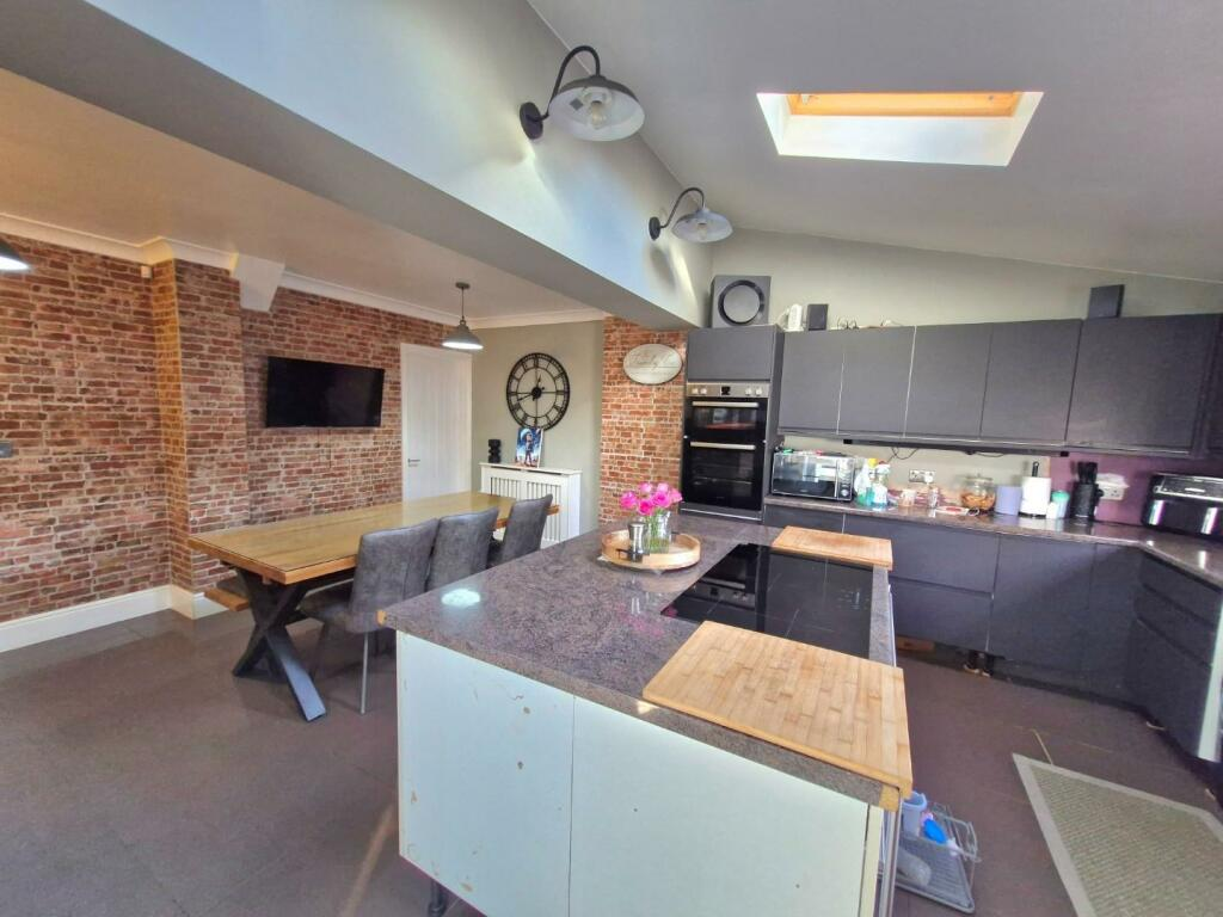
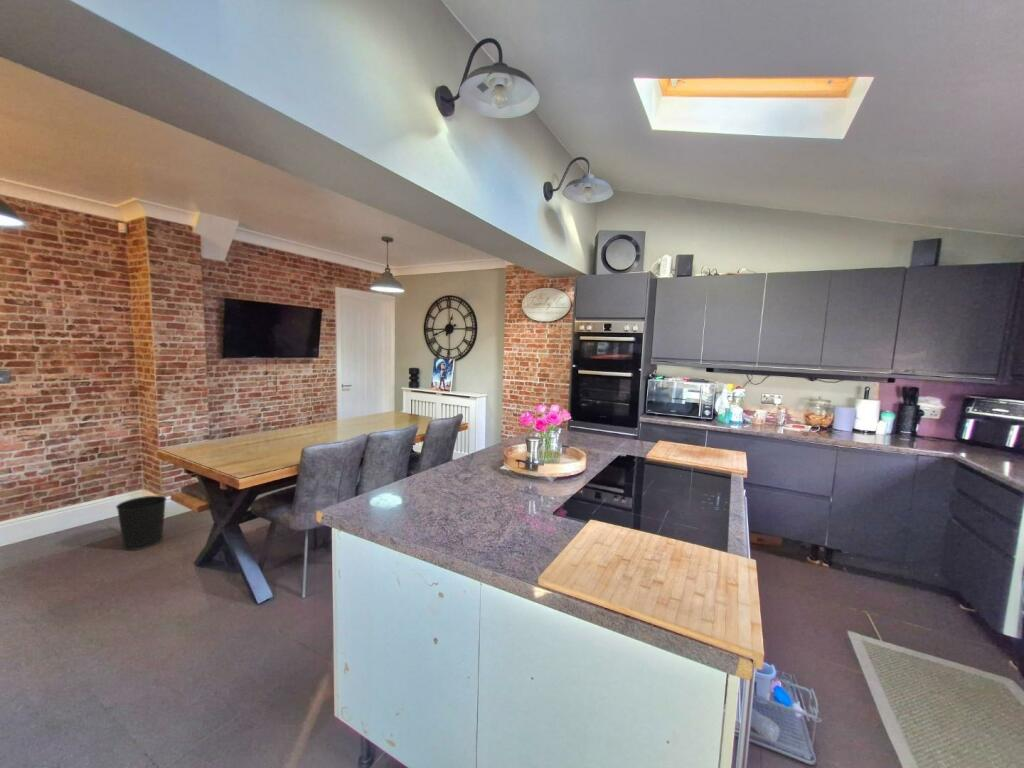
+ wastebasket (142, 522)
